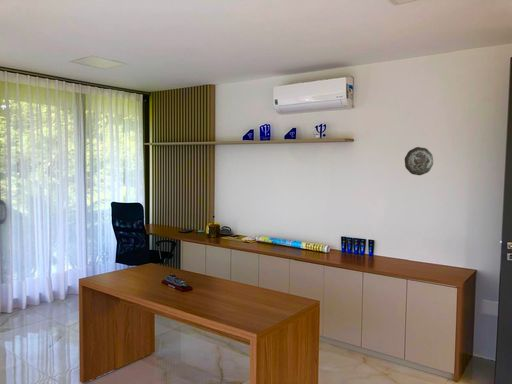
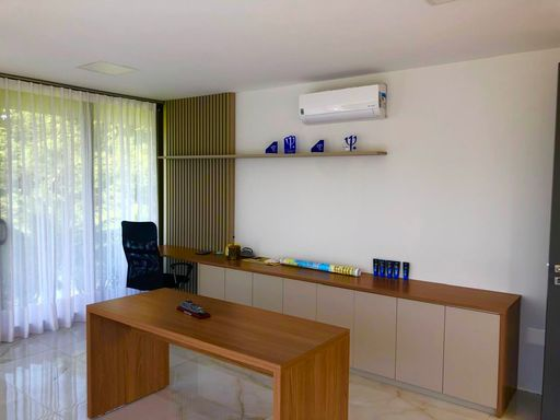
- decorative plate (419, 161)
